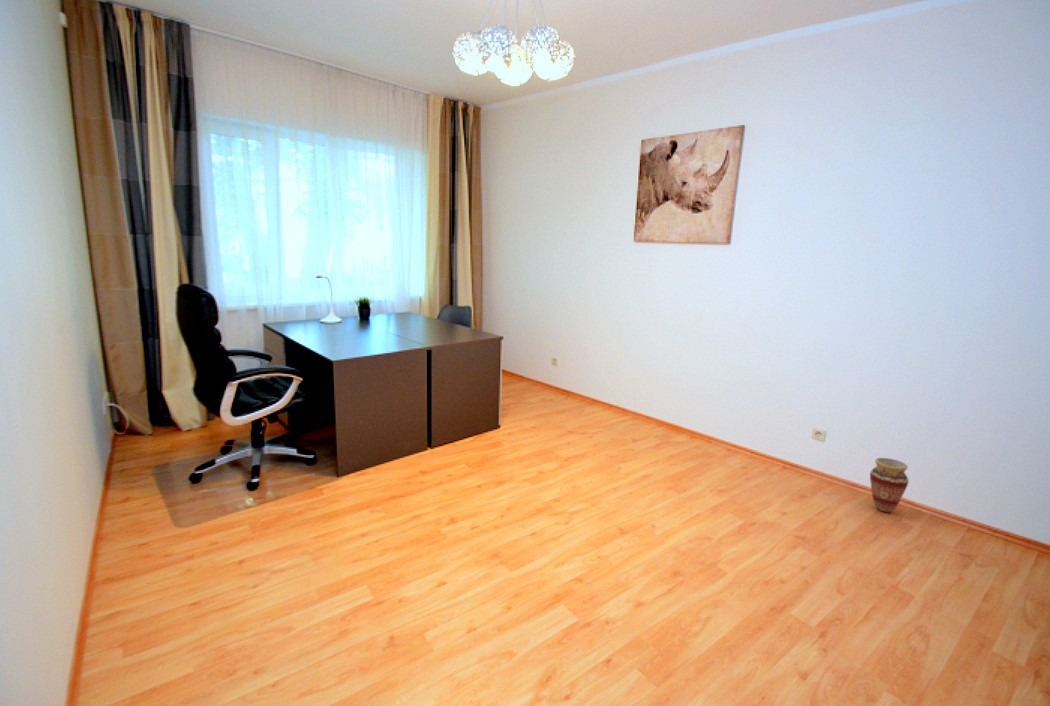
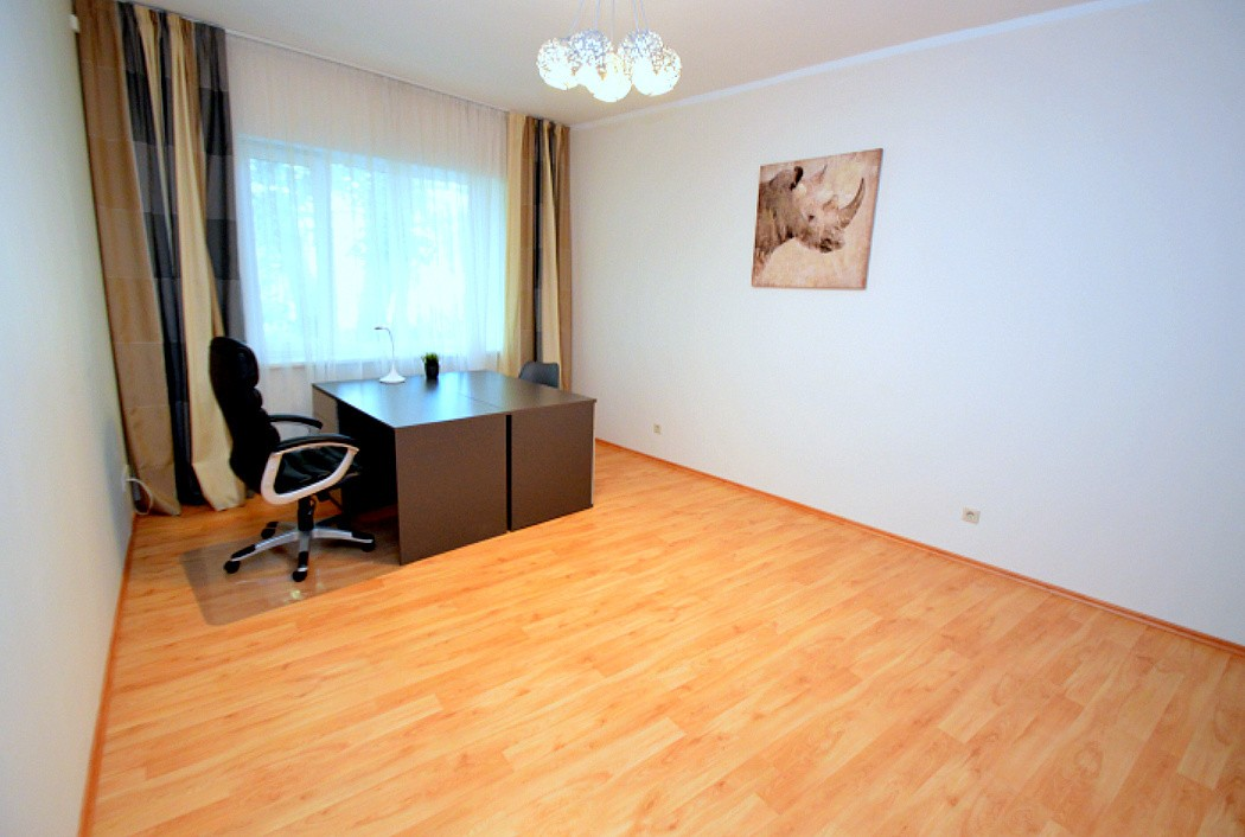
- vase (887, 486)
